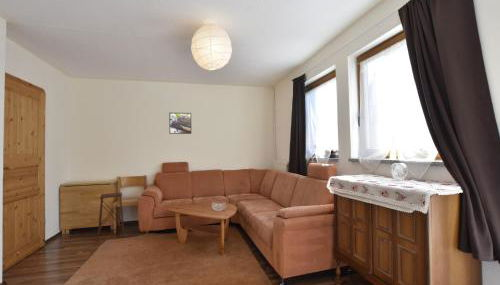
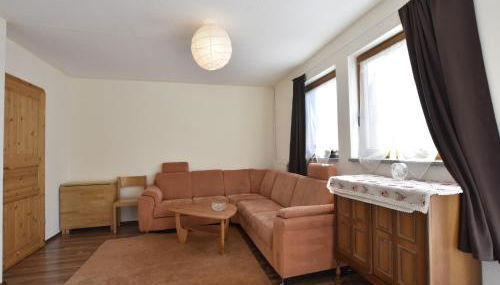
- side table (111, 215)
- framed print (180, 123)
